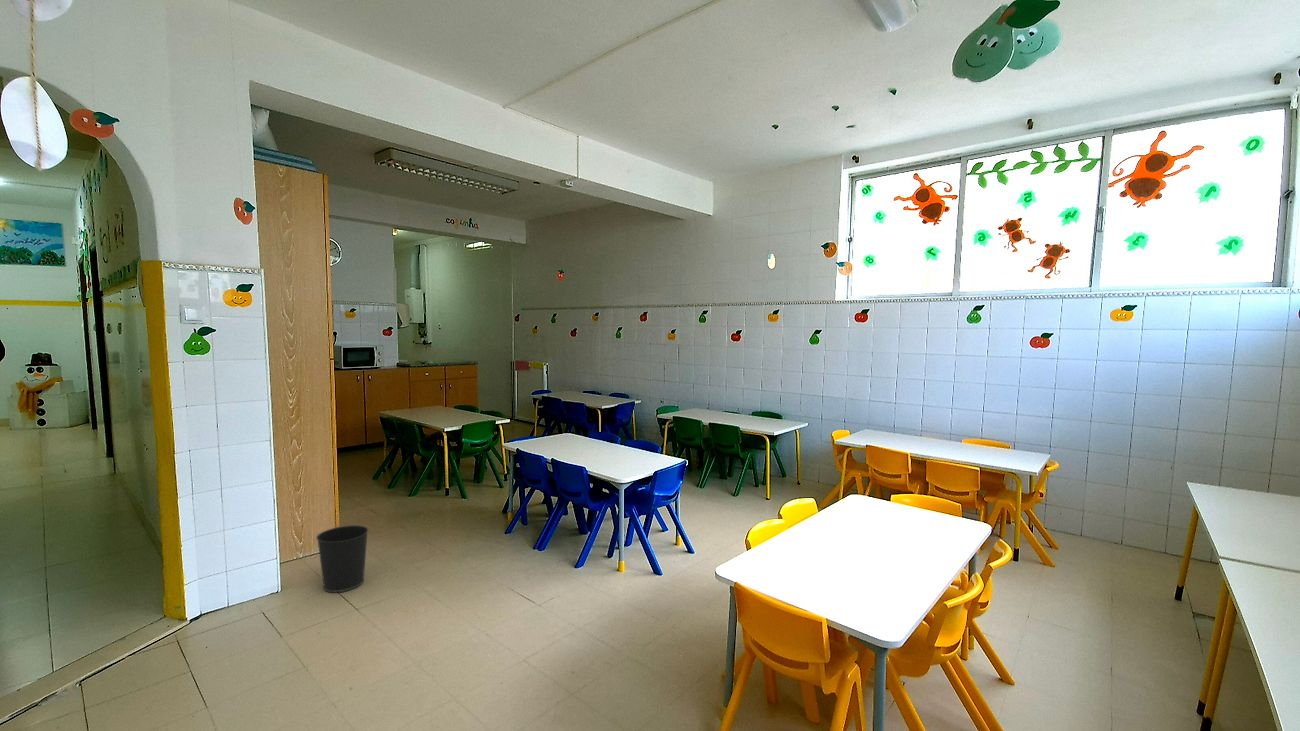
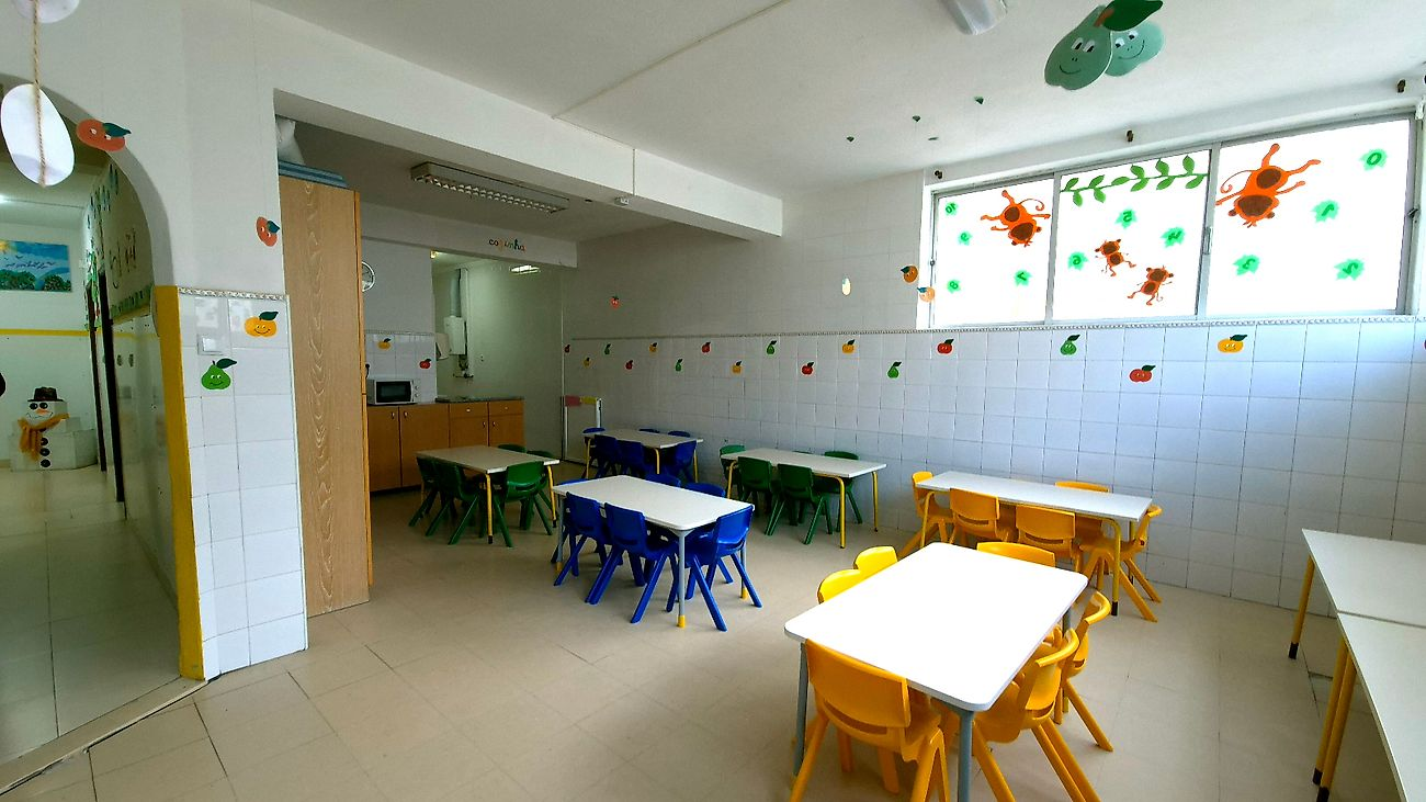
- wastebasket (343, 558)
